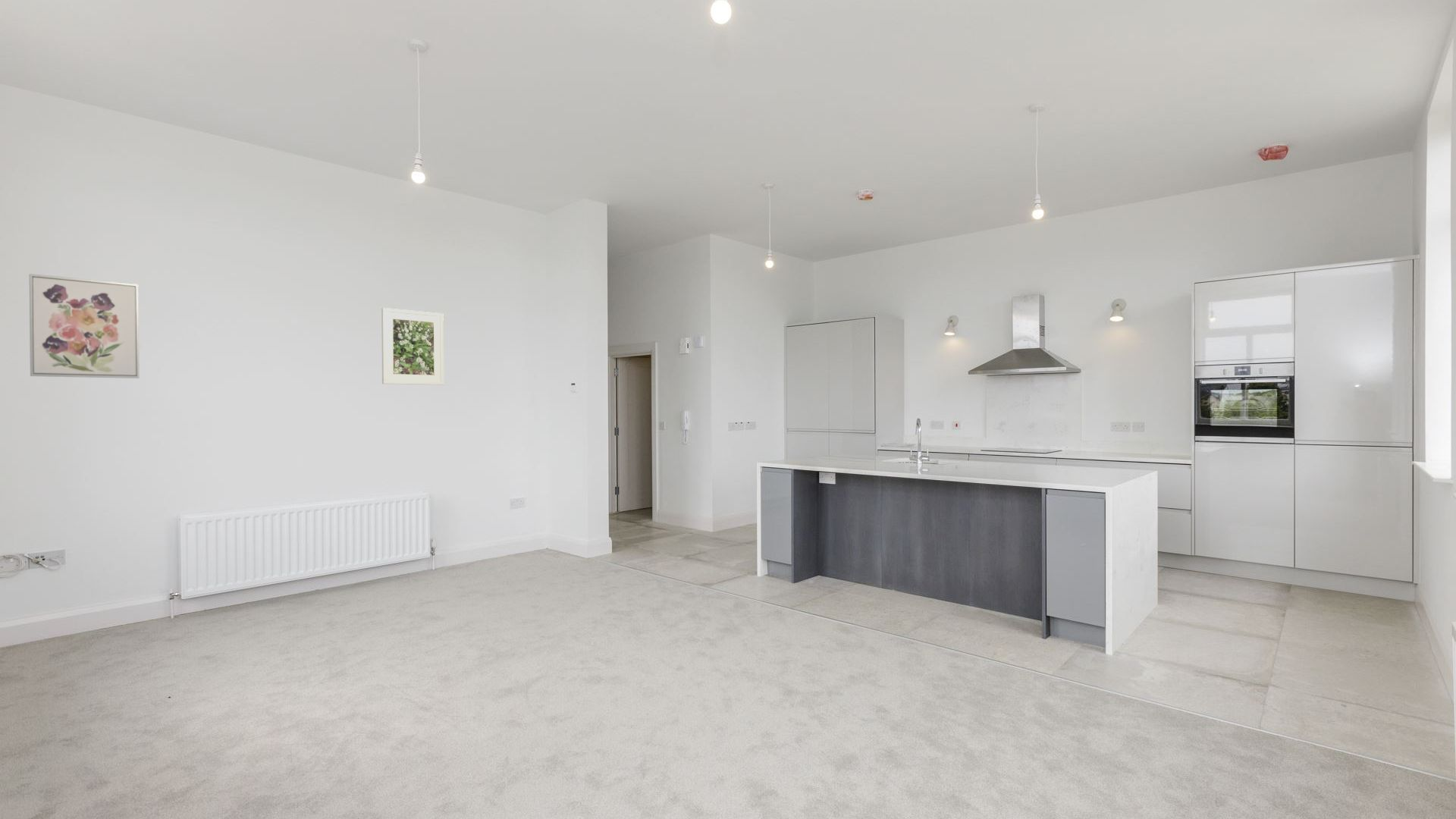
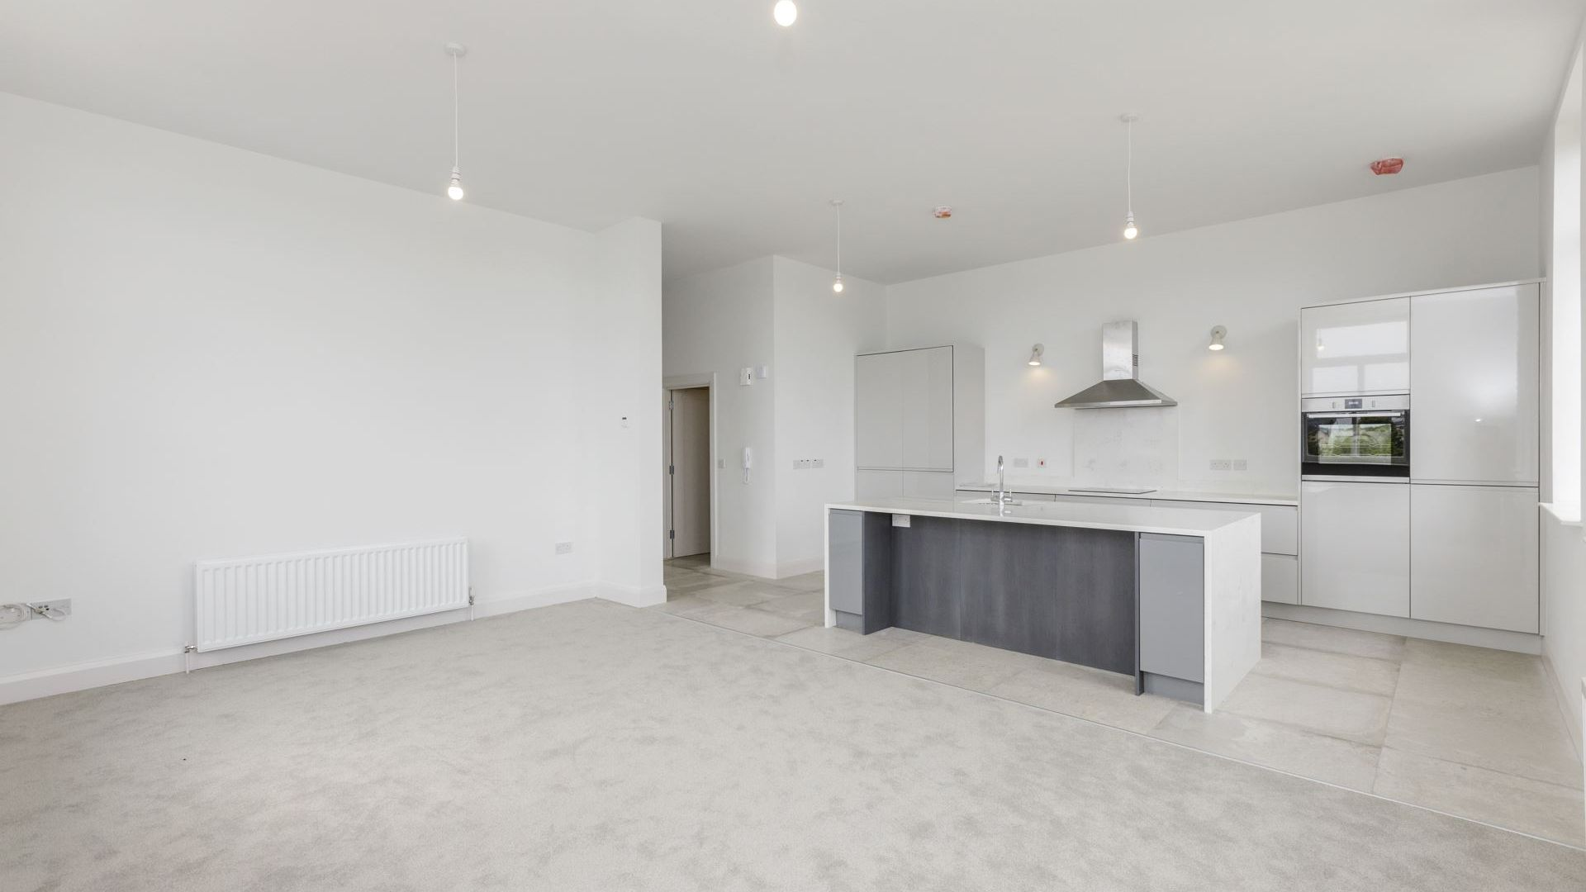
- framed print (413, 347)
- wall art (86, 328)
